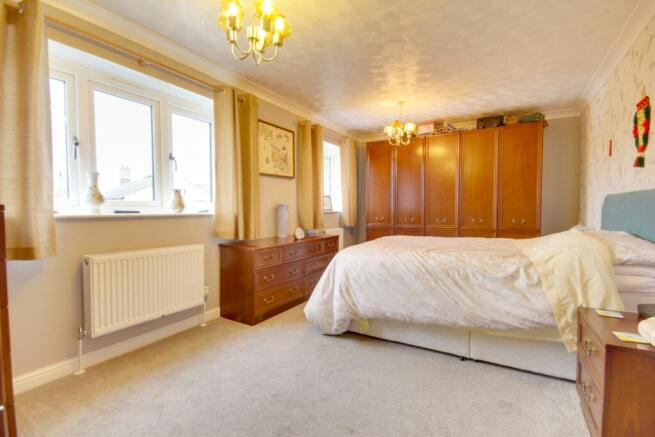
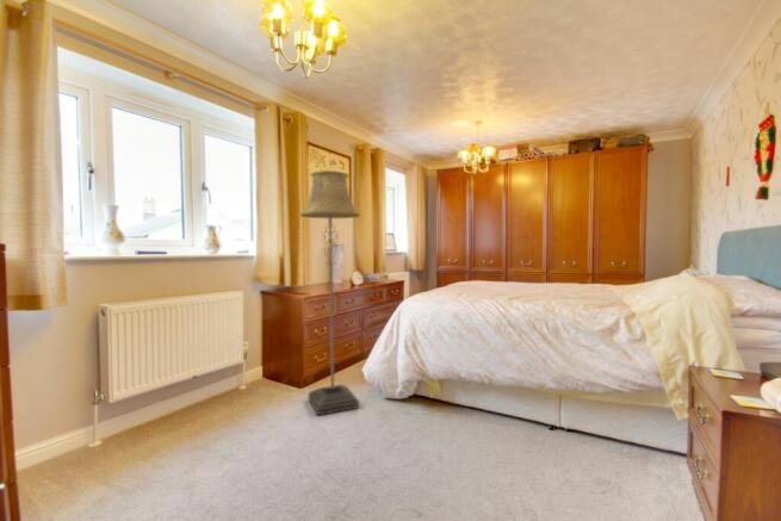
+ floor lamp (331, 290)
